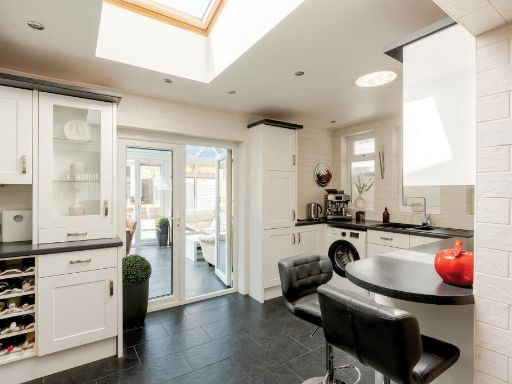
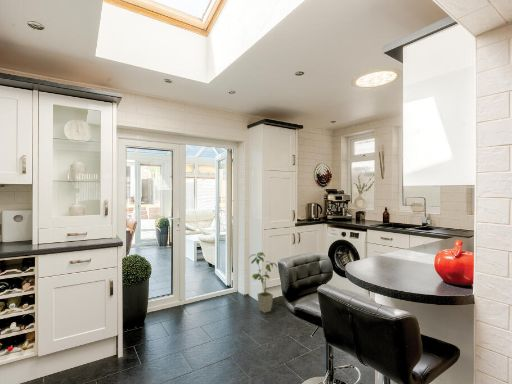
+ house plant (261, 282)
